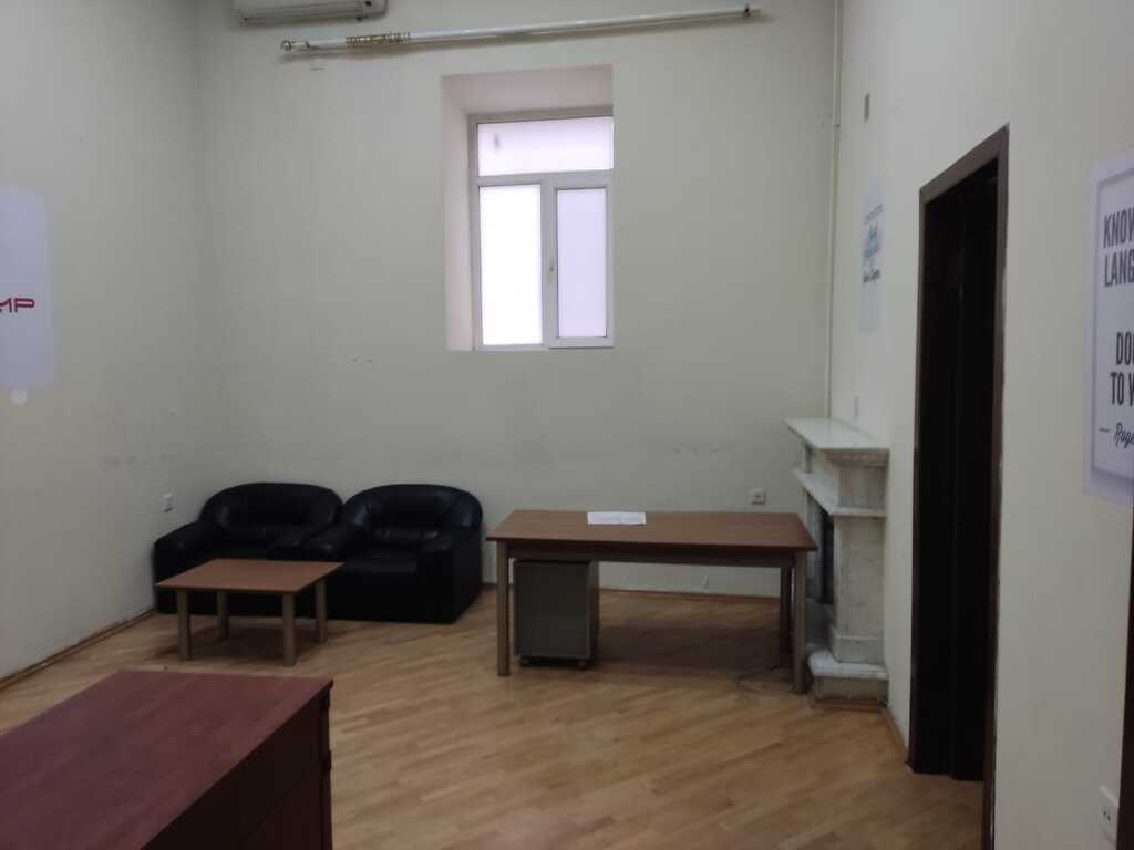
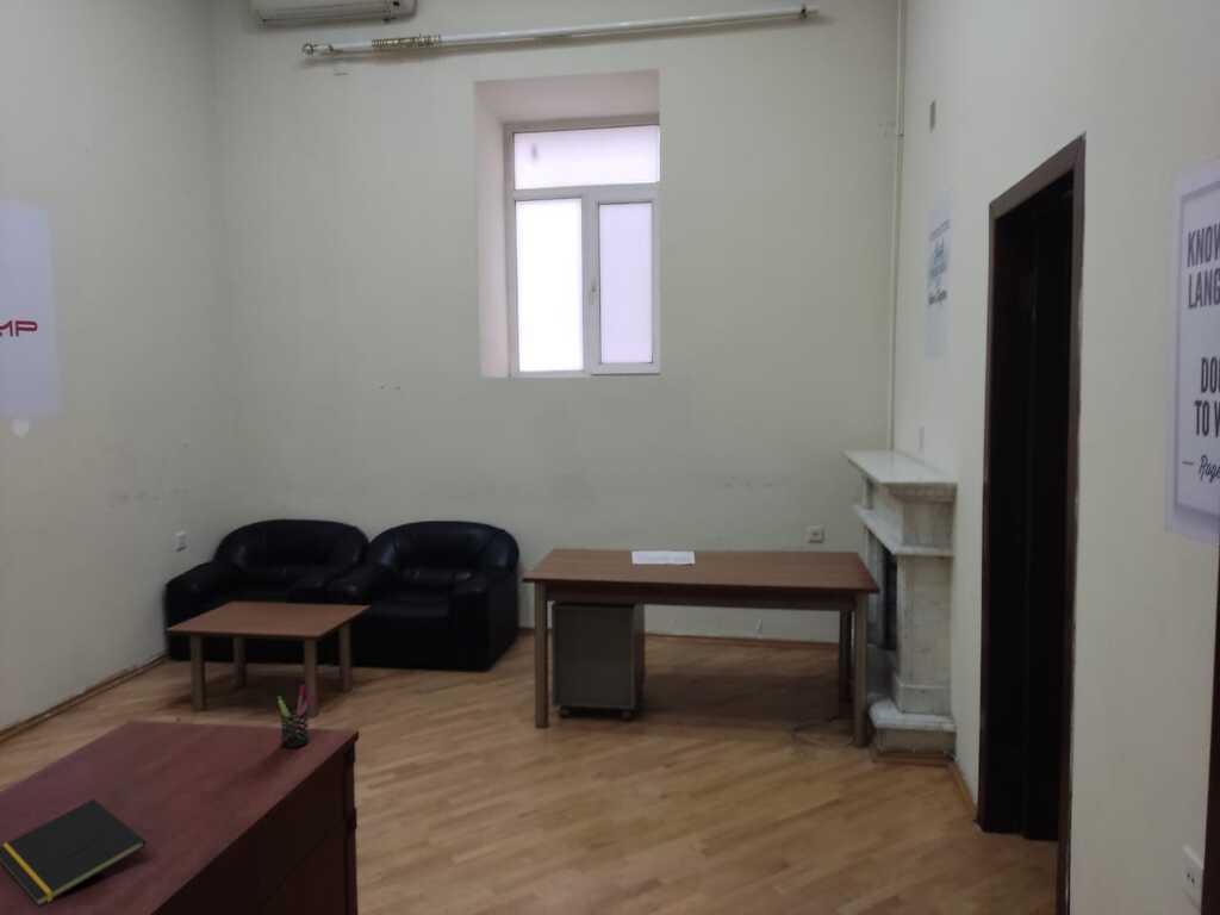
+ notepad (68, 847)
+ pen holder (292, 715)
